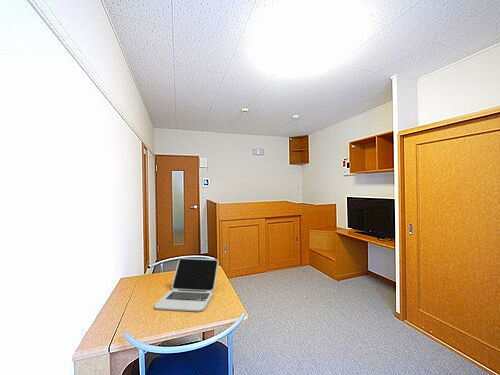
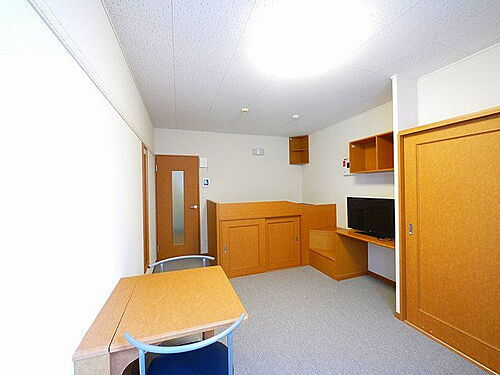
- laptop (189, 281)
